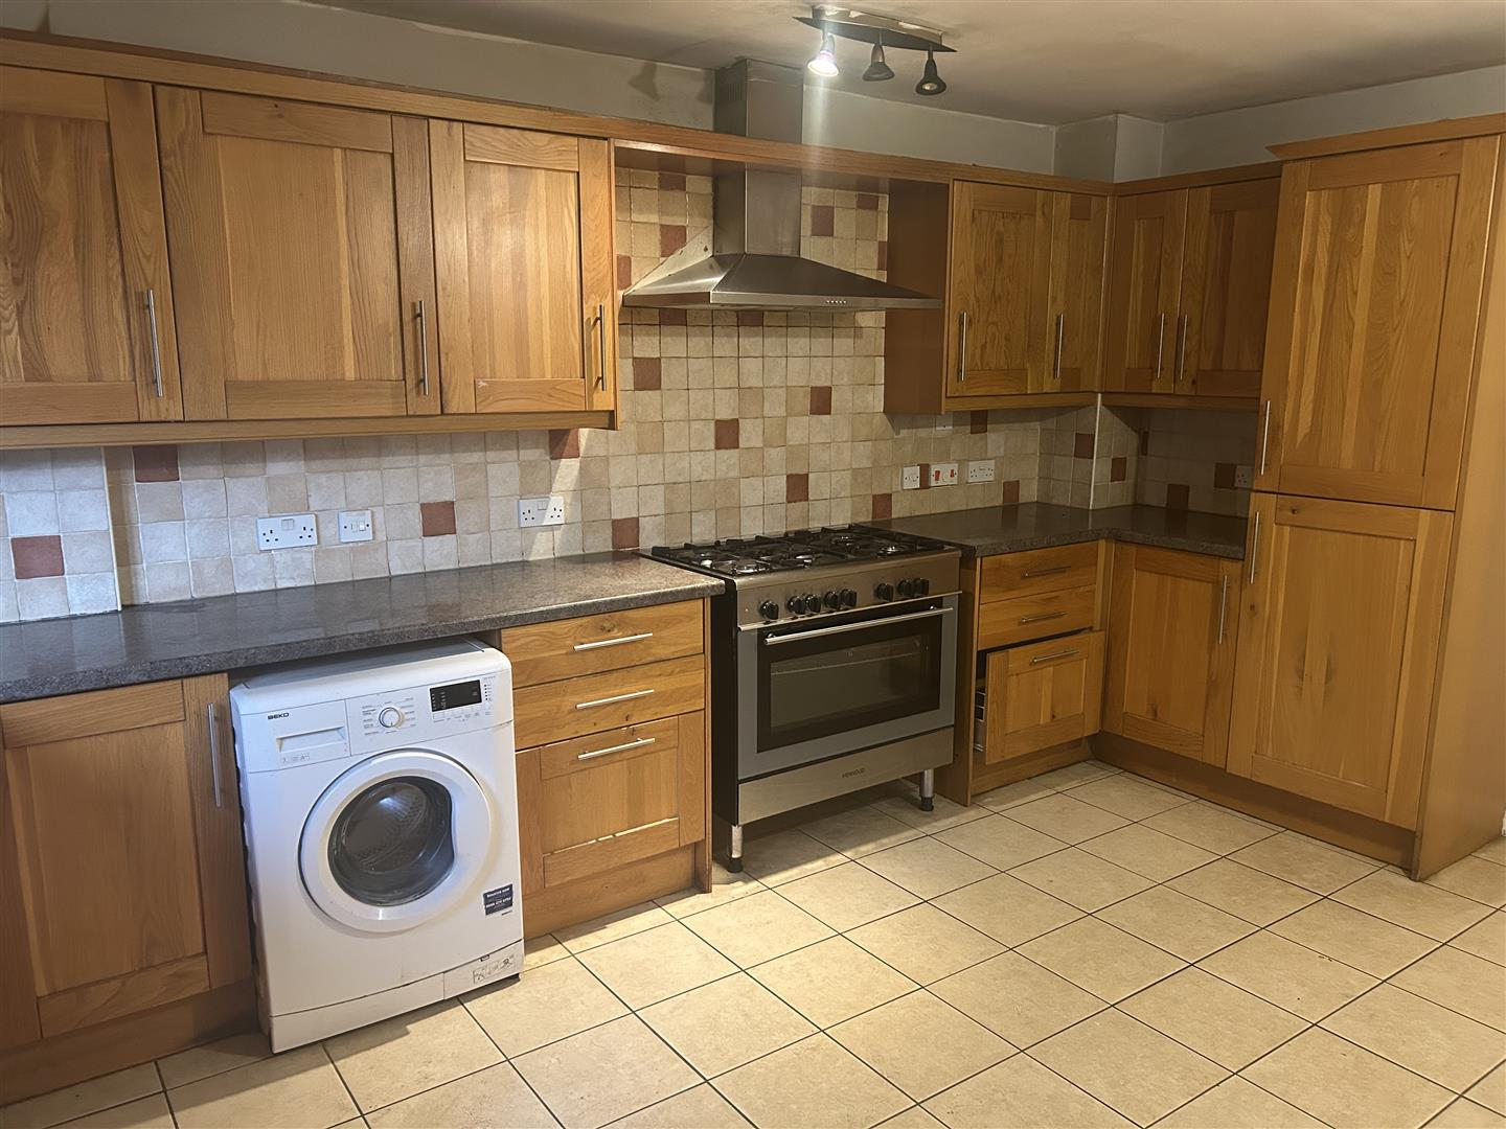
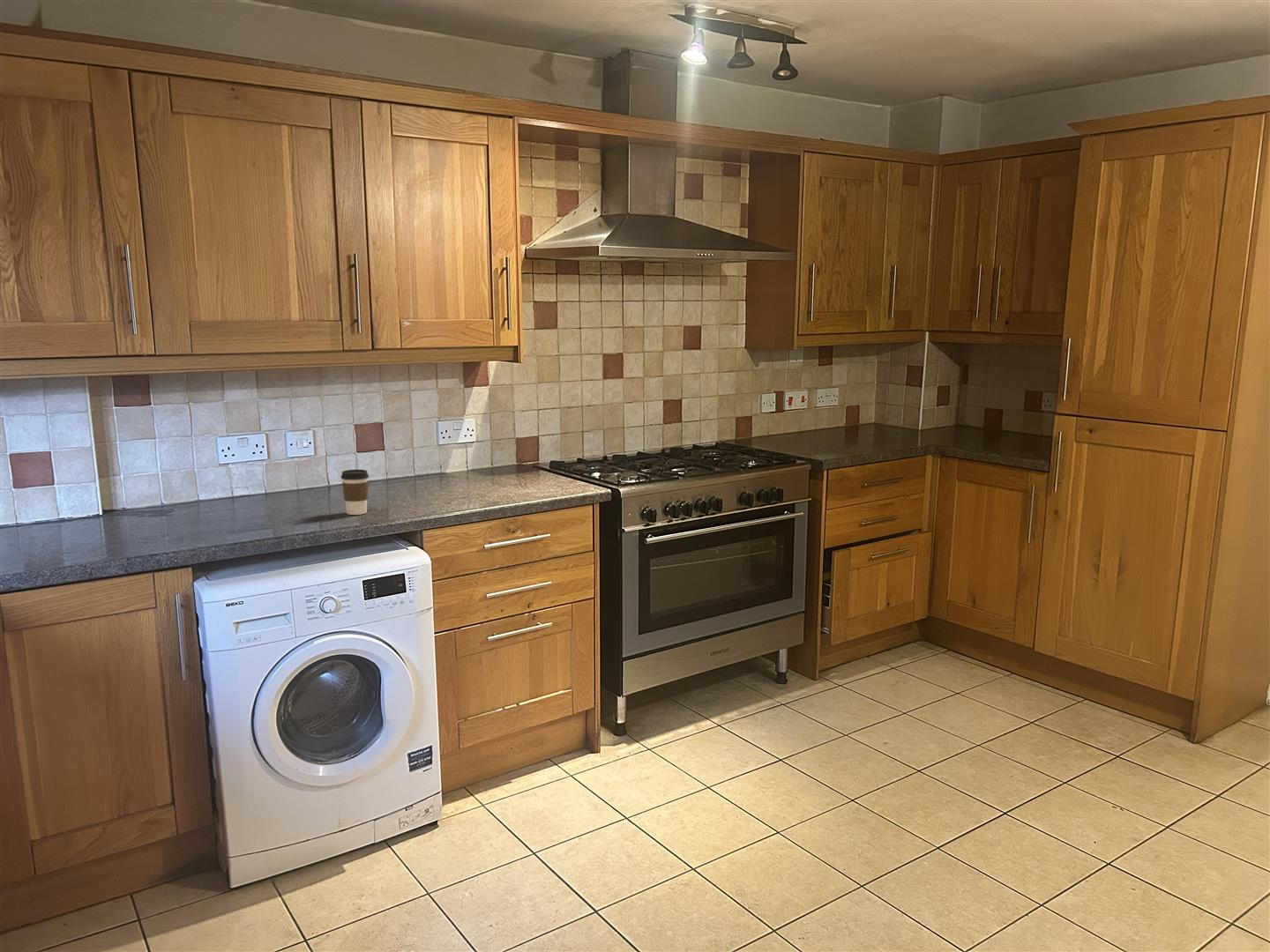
+ coffee cup (355, 492)
